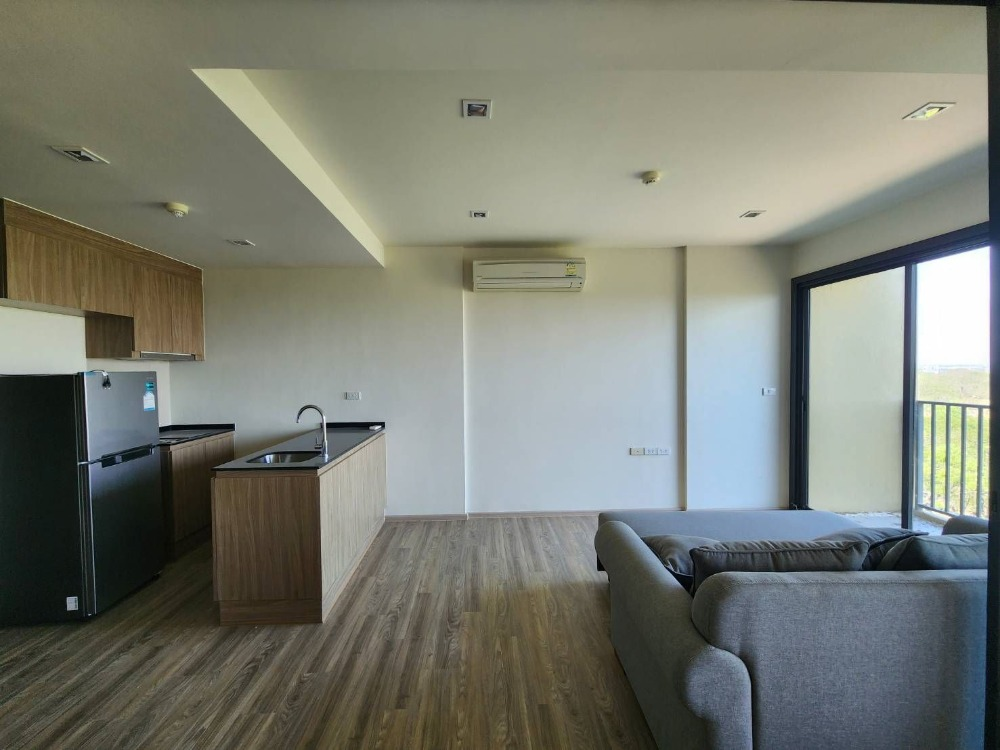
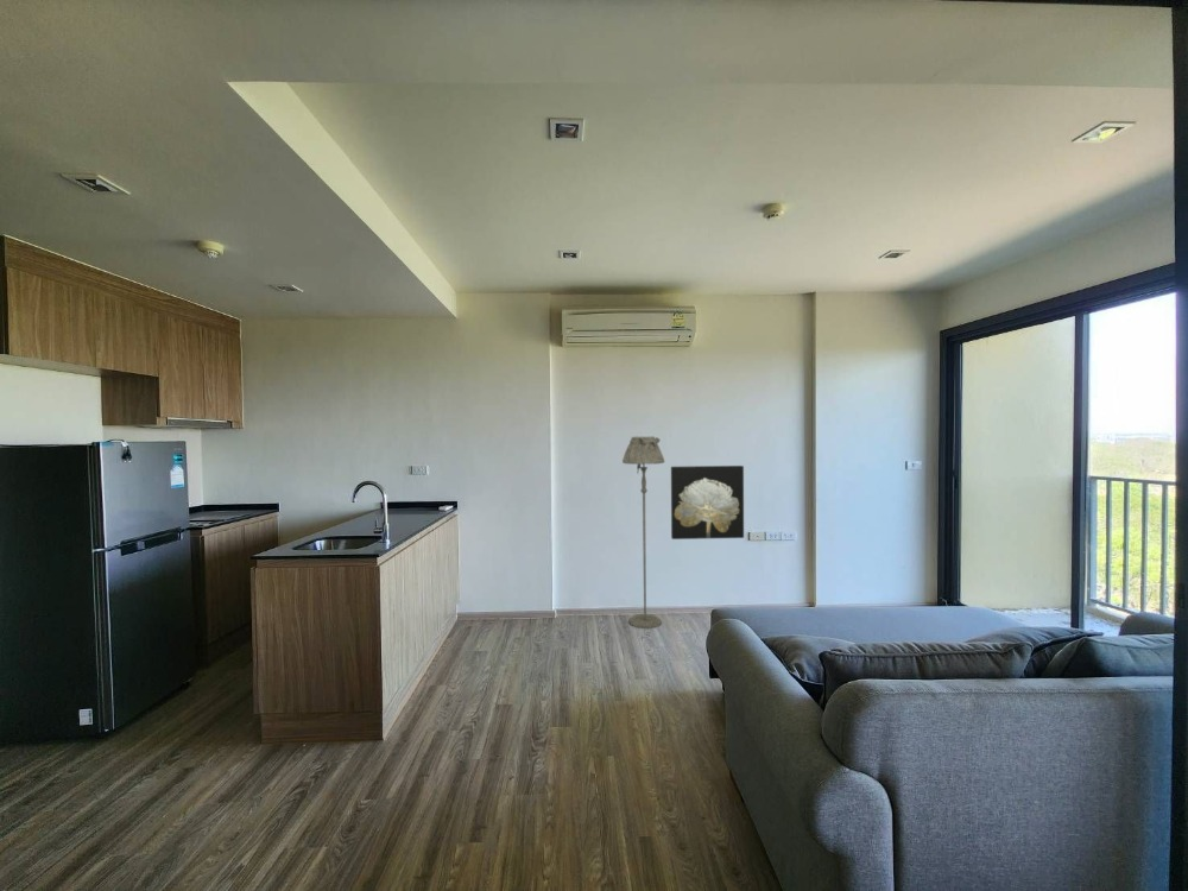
+ wall art (707, 501)
+ floor lamp (644, 530)
